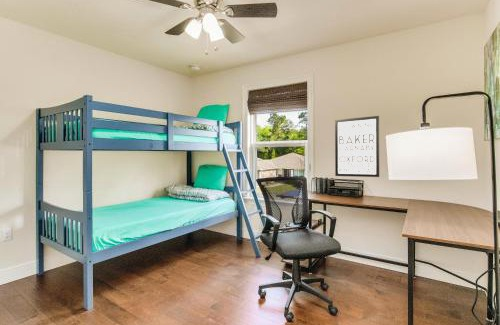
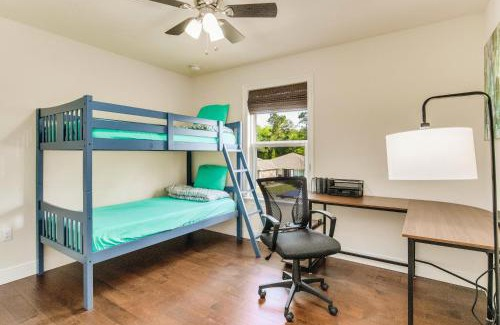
- wall art (356, 147)
